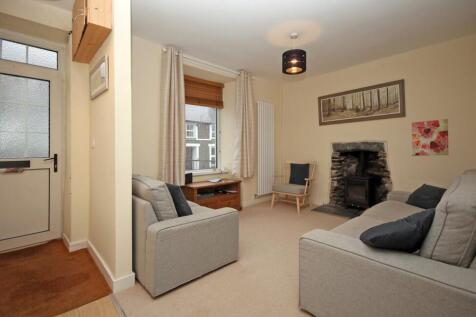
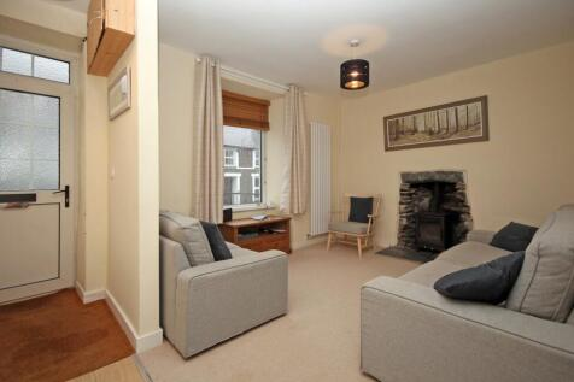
- wall art (429, 138)
